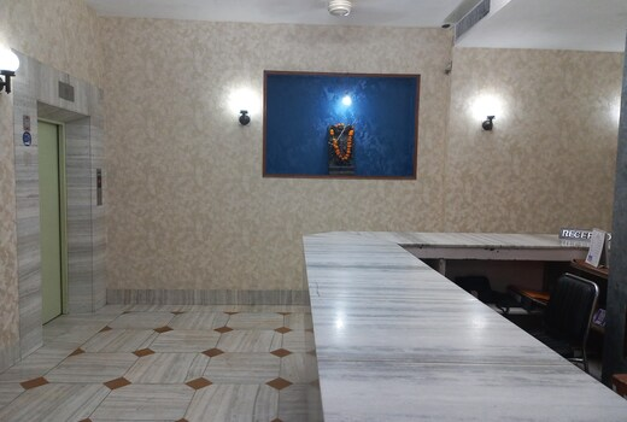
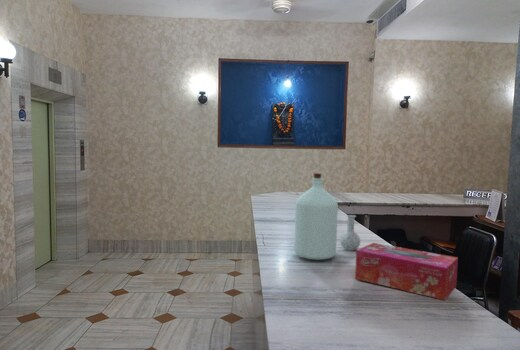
+ bottle (330, 213)
+ tissue box (405, 268)
